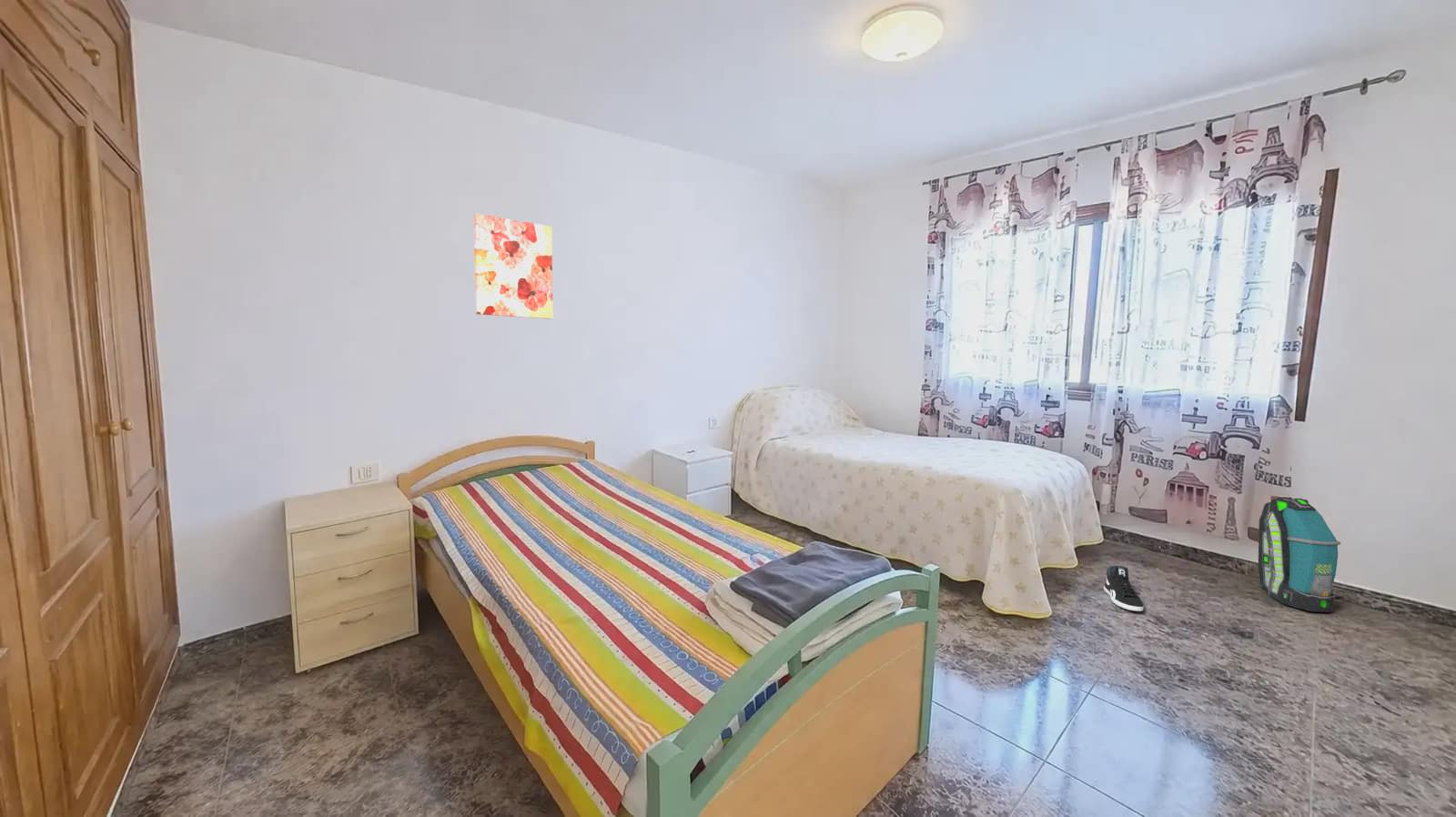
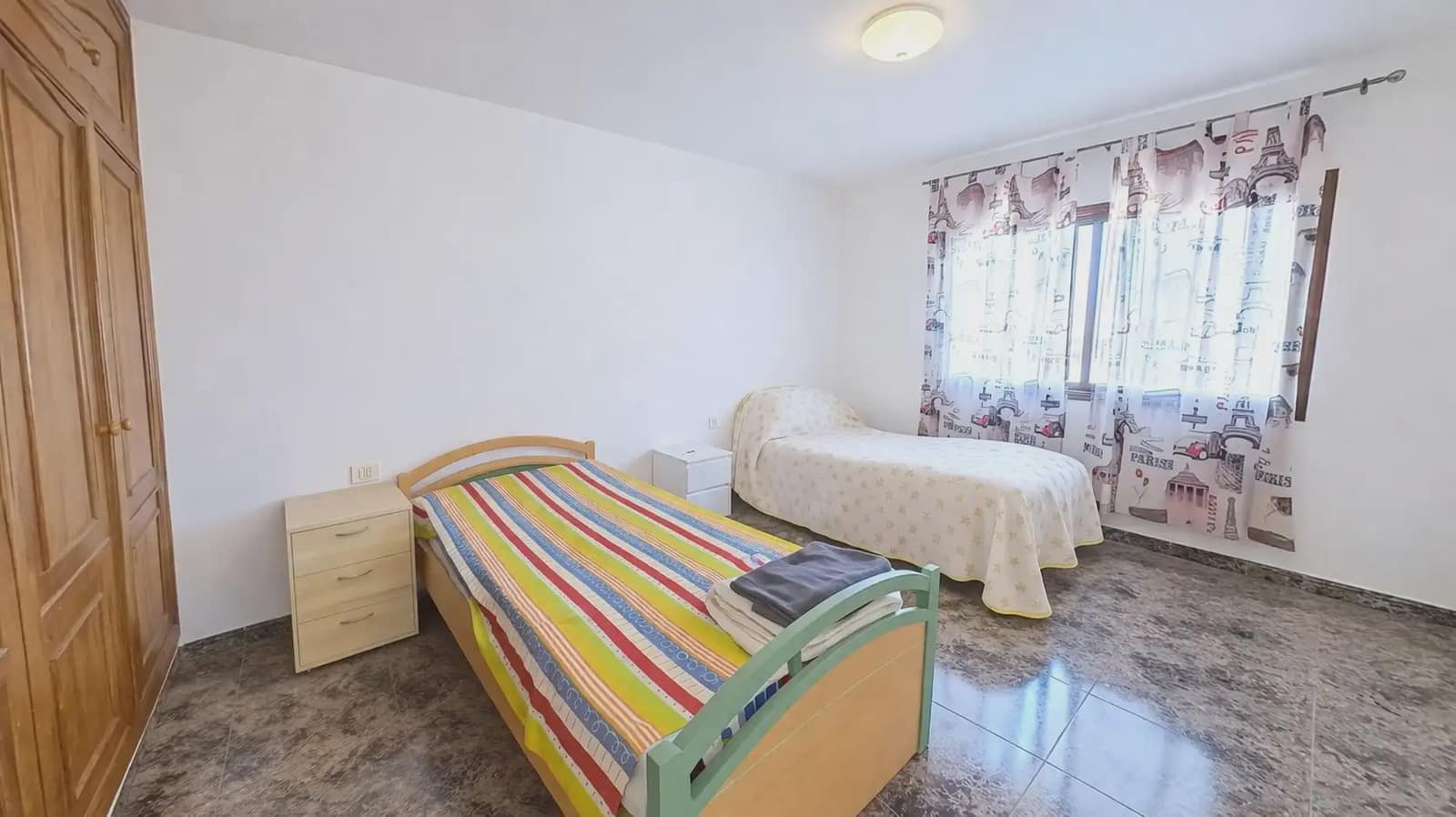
- wall art (515, 268)
- backpack (1296, 549)
- sneaker (1121, 584)
